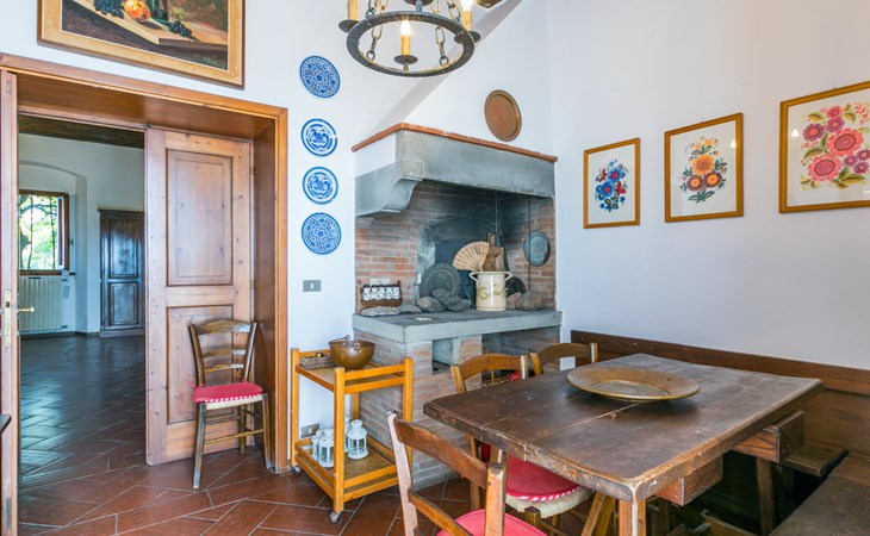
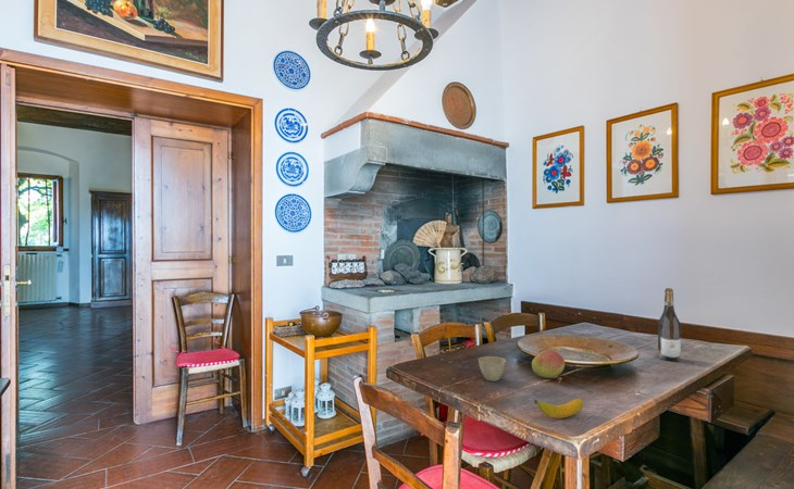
+ fruit (548, 363)
+ banana (559, 405)
+ flower pot (492, 369)
+ wine bottle (669, 323)
